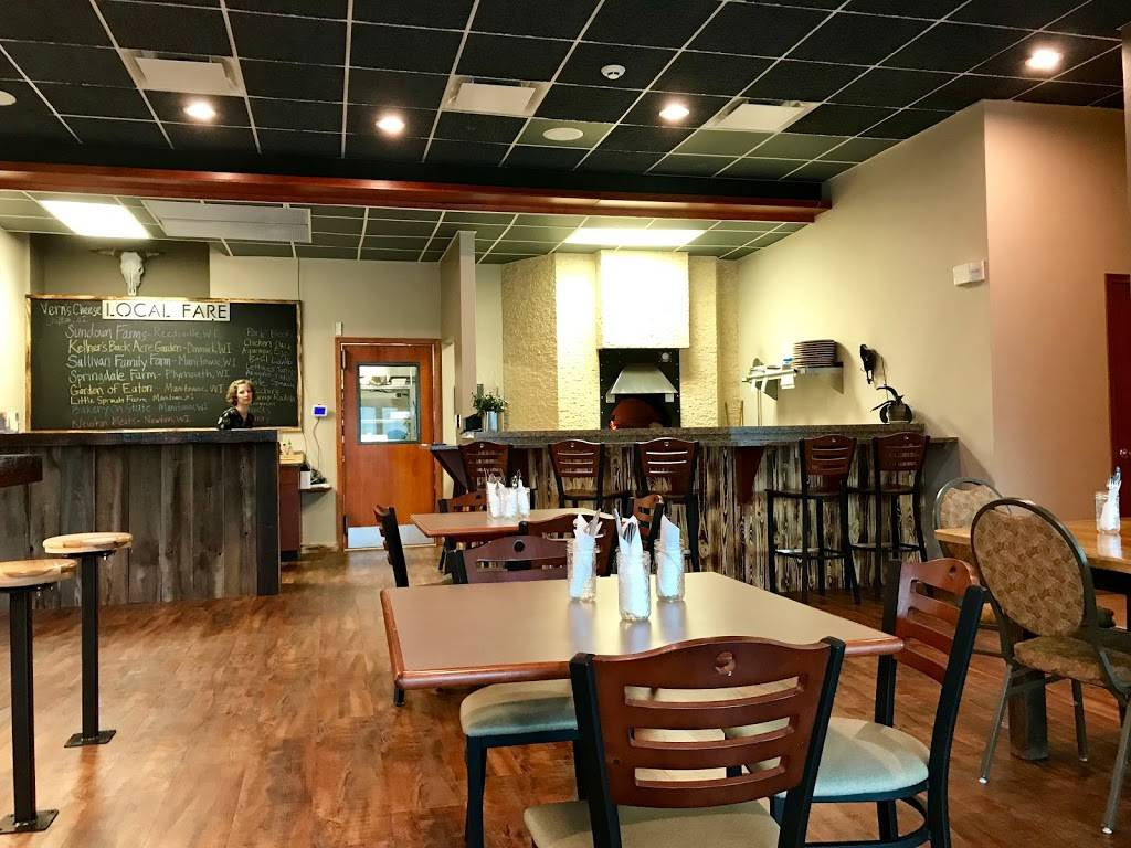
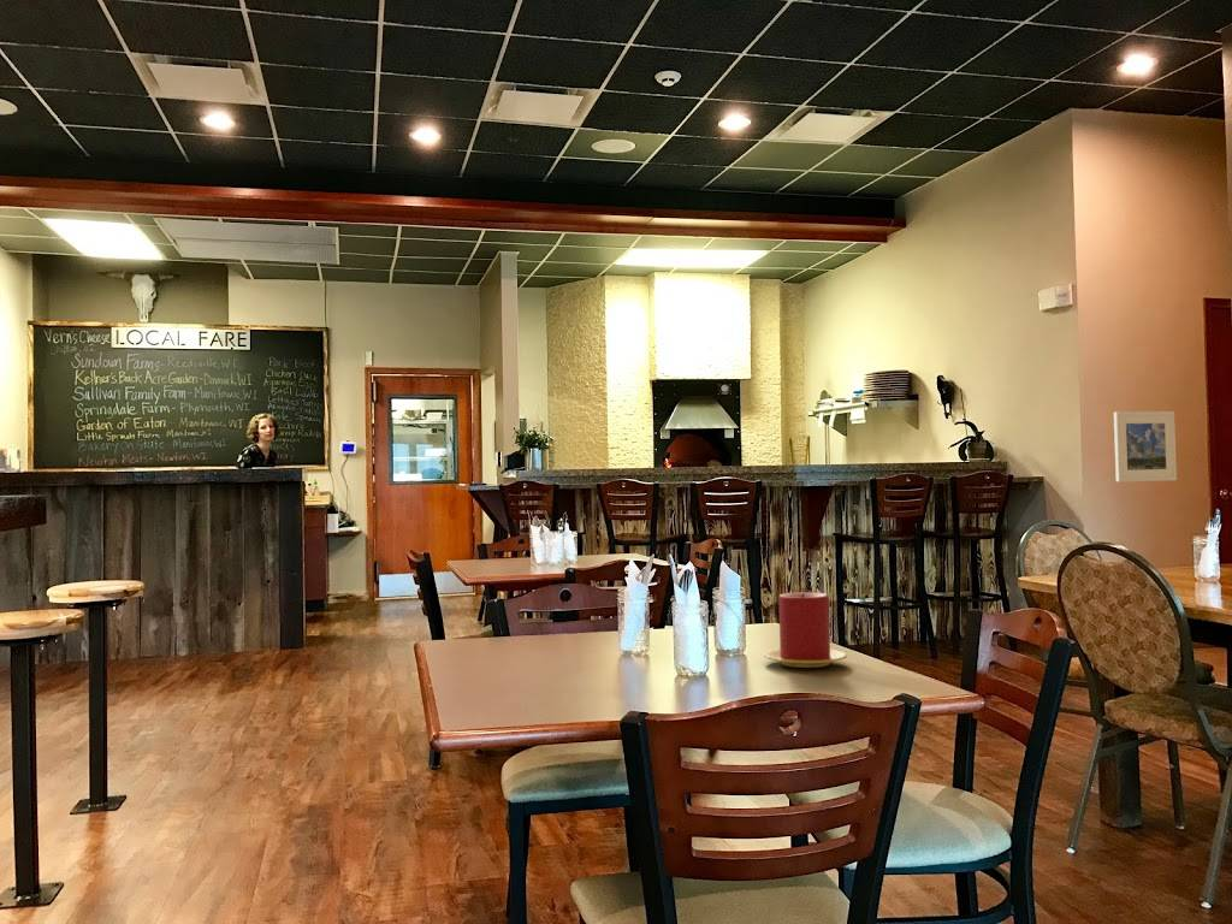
+ candle (804, 628)
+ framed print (1145, 446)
